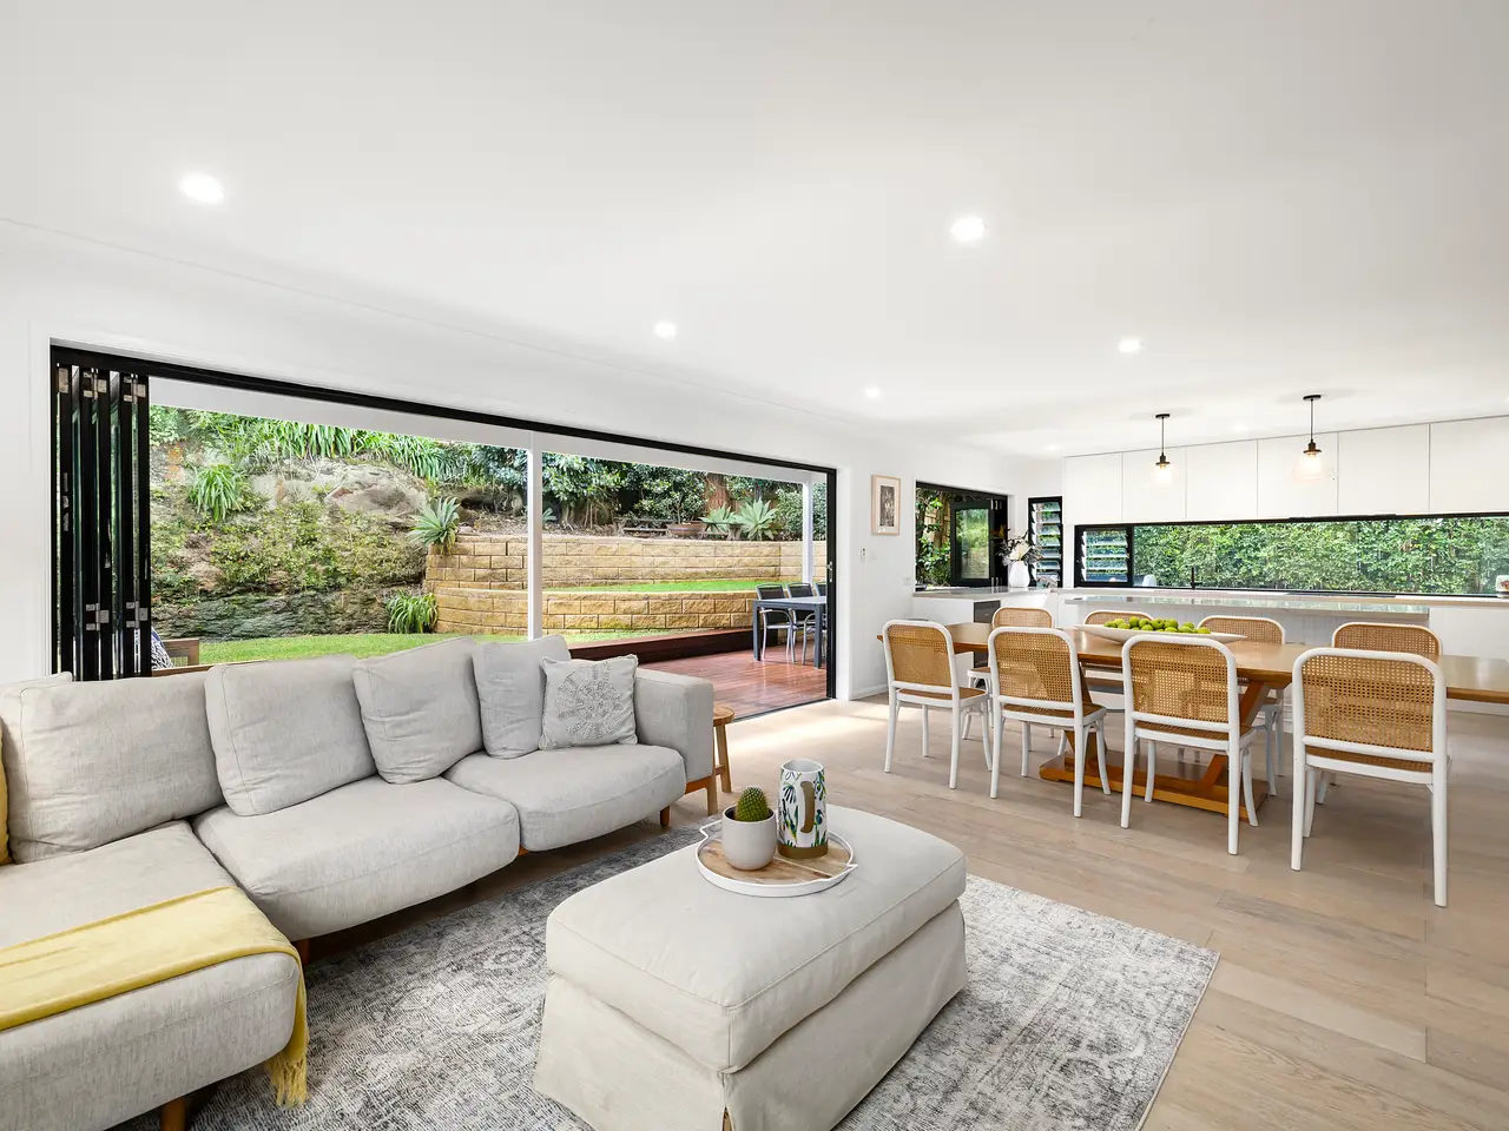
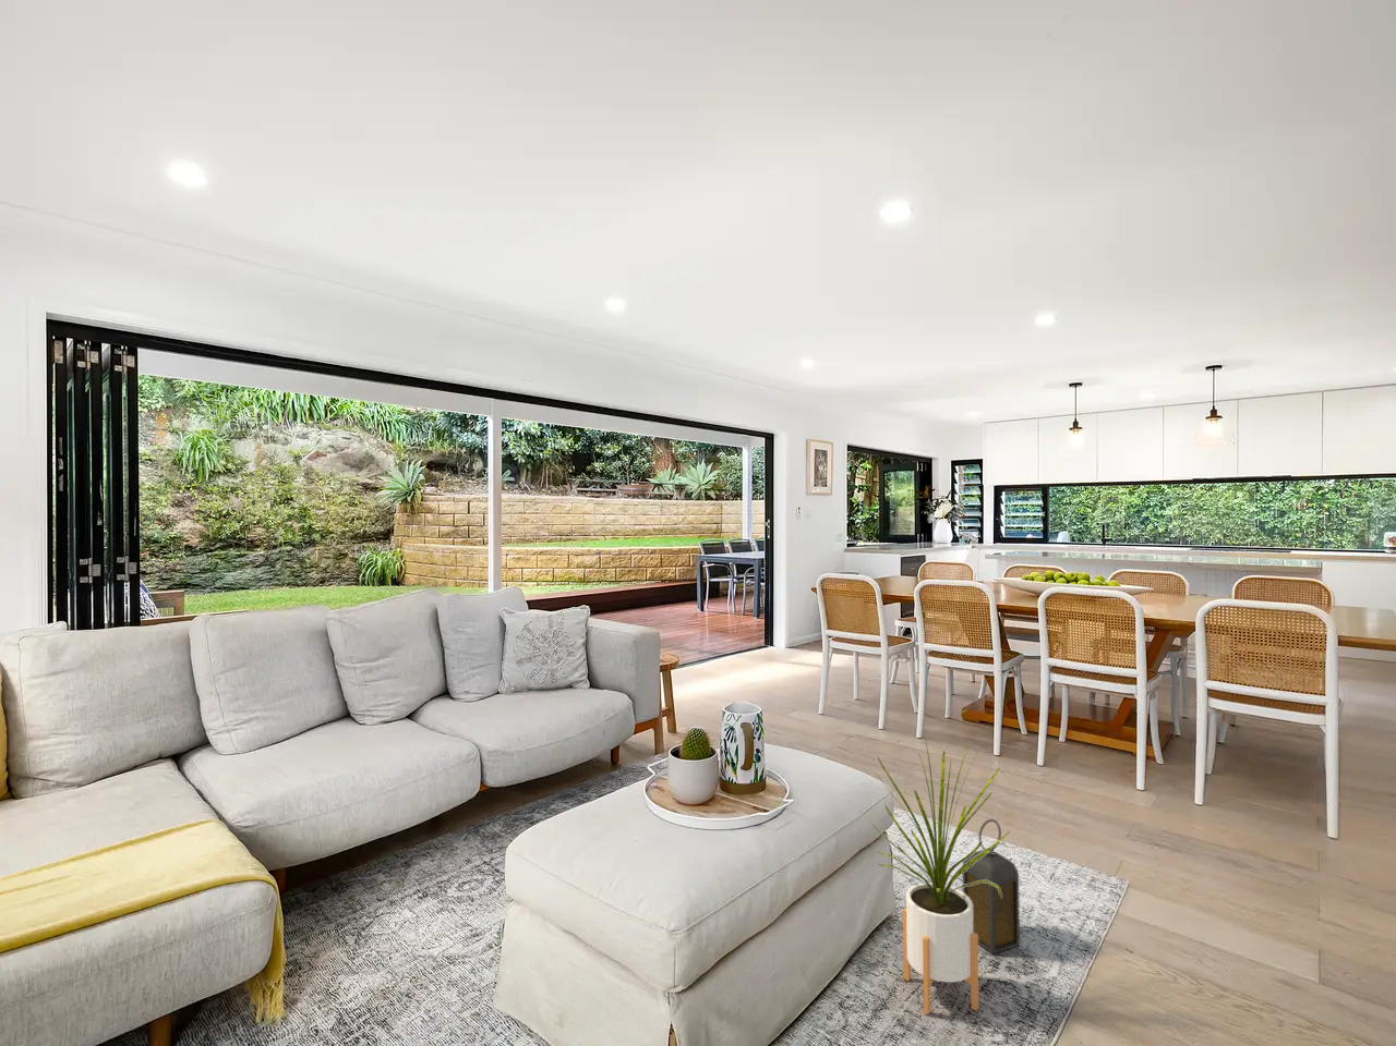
+ lantern (989, 879)
+ house plant (935, 867)
